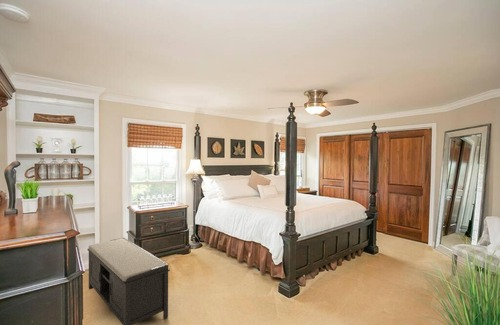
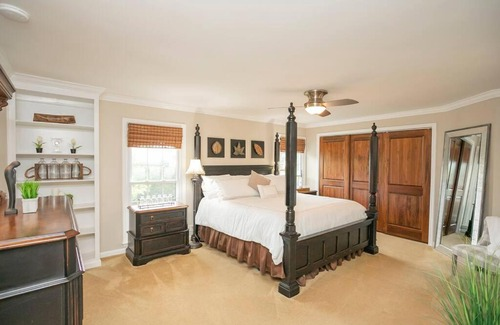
- bench (124, 277)
